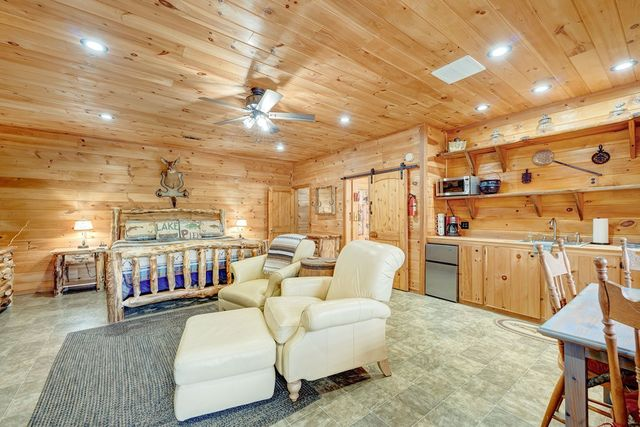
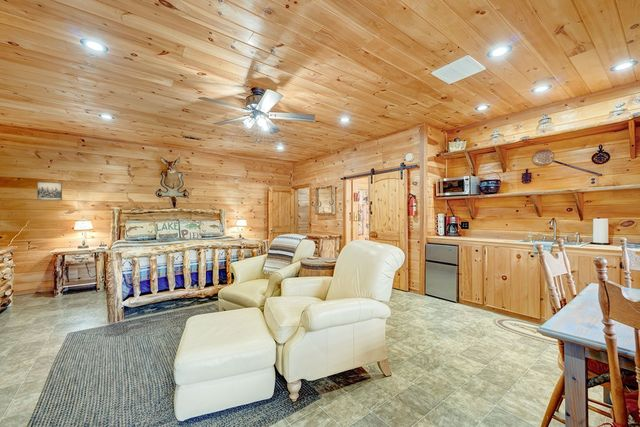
+ wall art (49, 191)
